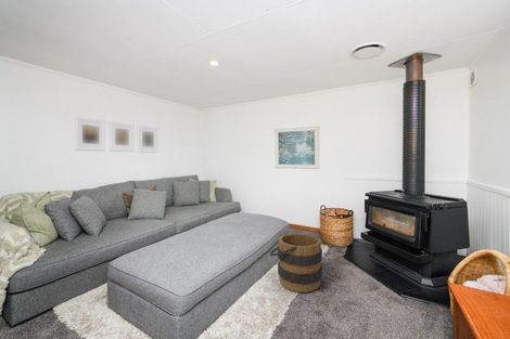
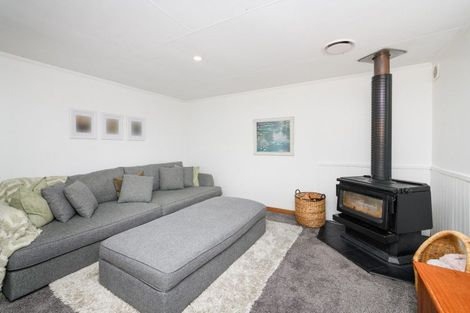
- bucket (295, 259)
